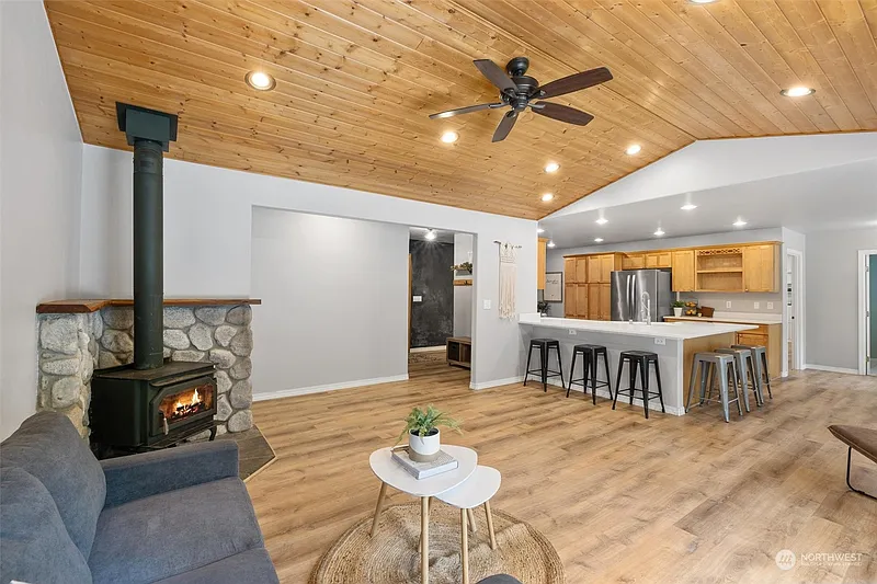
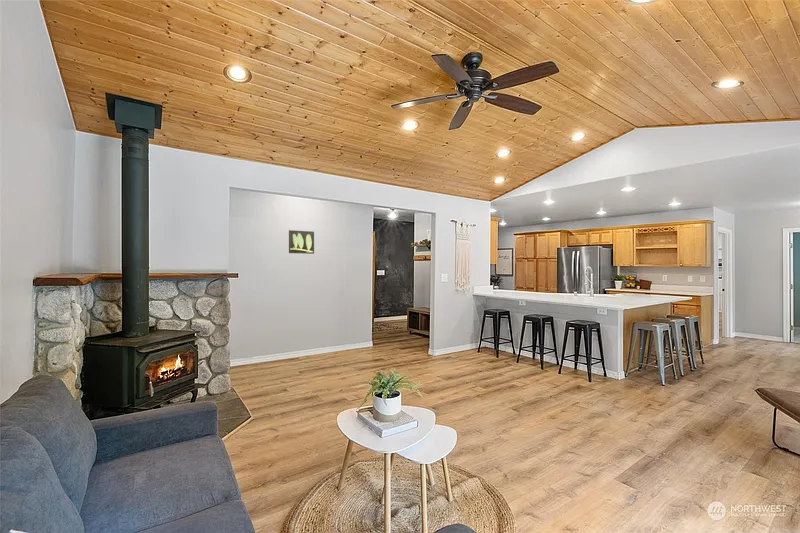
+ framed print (301, 242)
